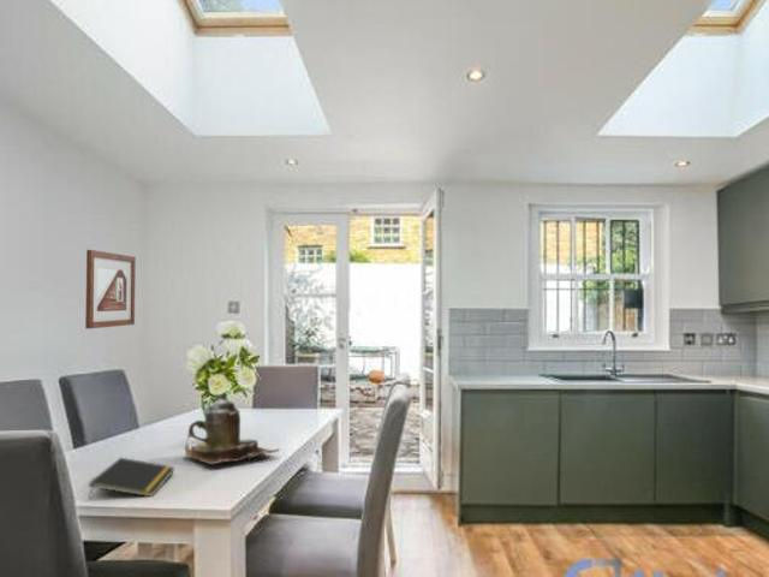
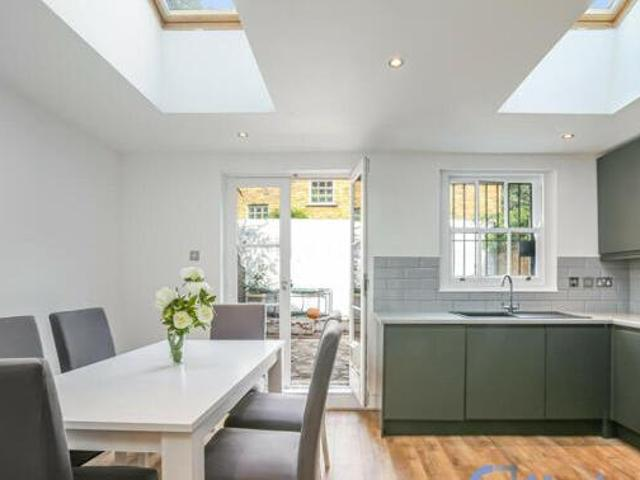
- teapot (229, 424)
- notepad (135, 476)
- picture frame (112, 290)
